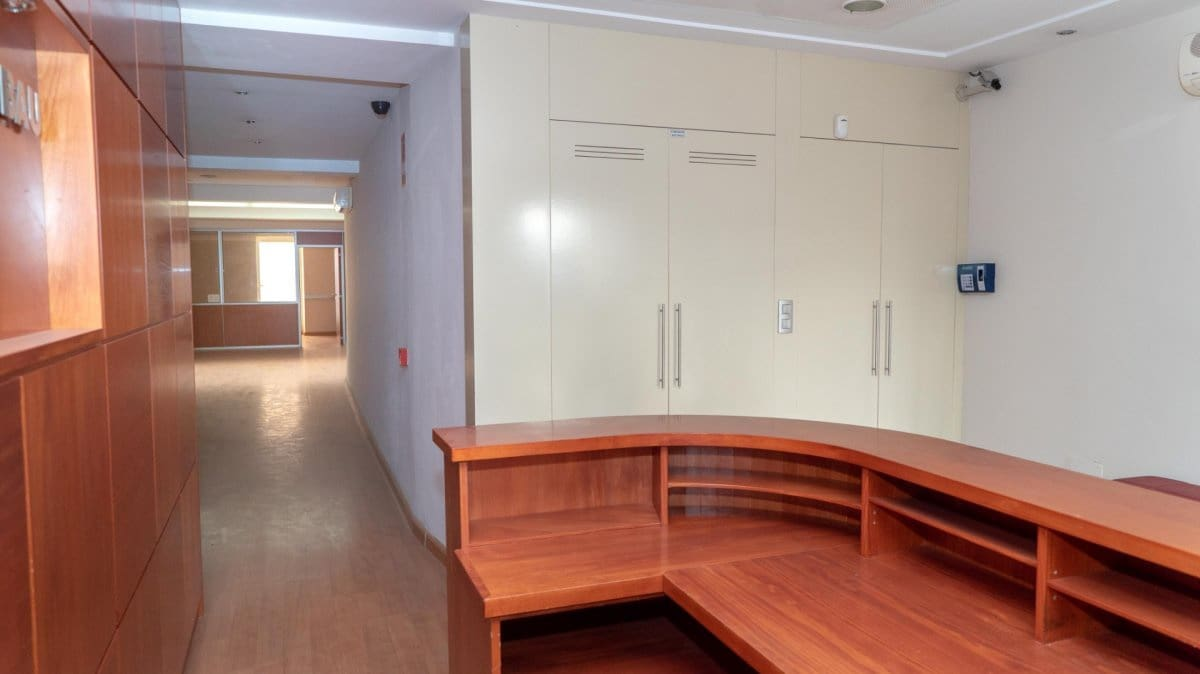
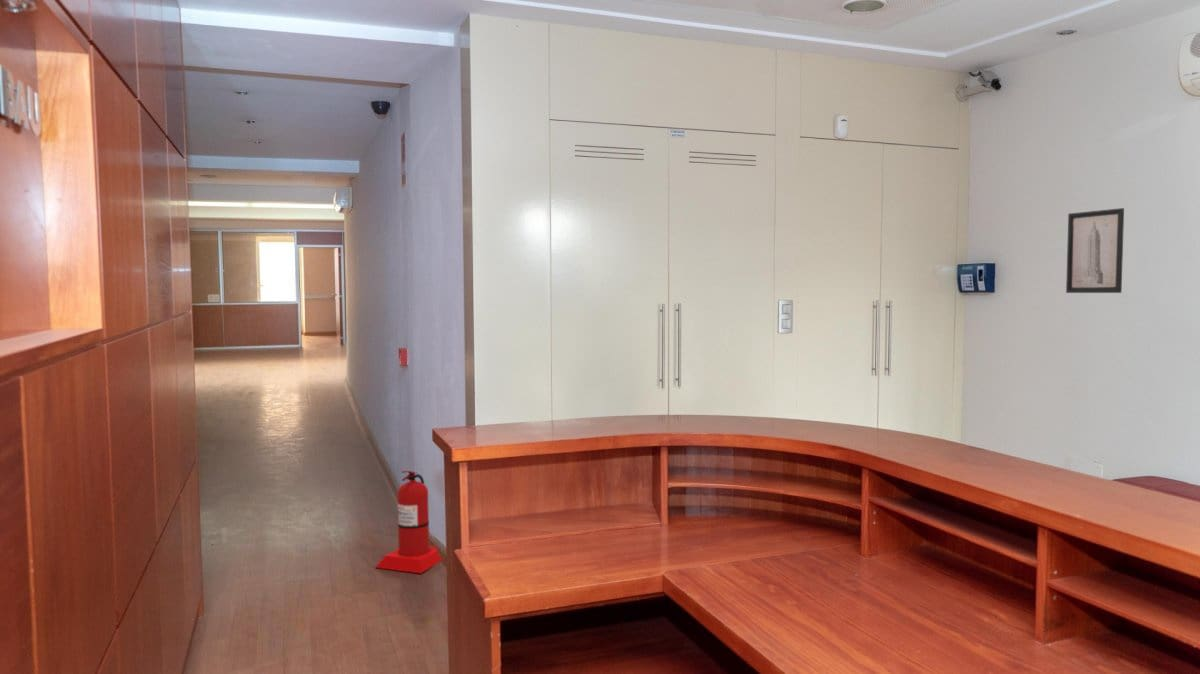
+ fire extinguisher (408, 515)
+ wall art (1094, 252)
